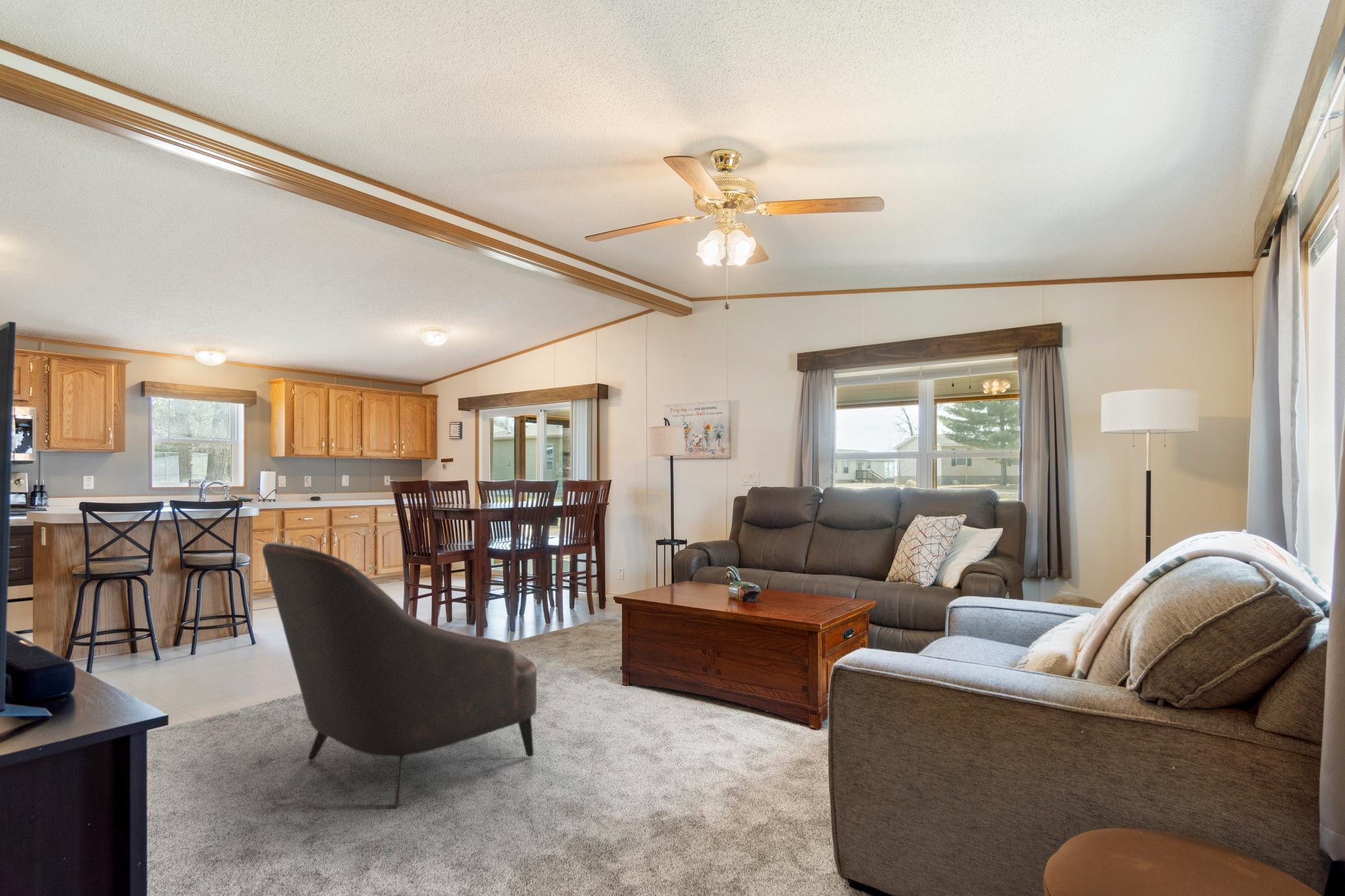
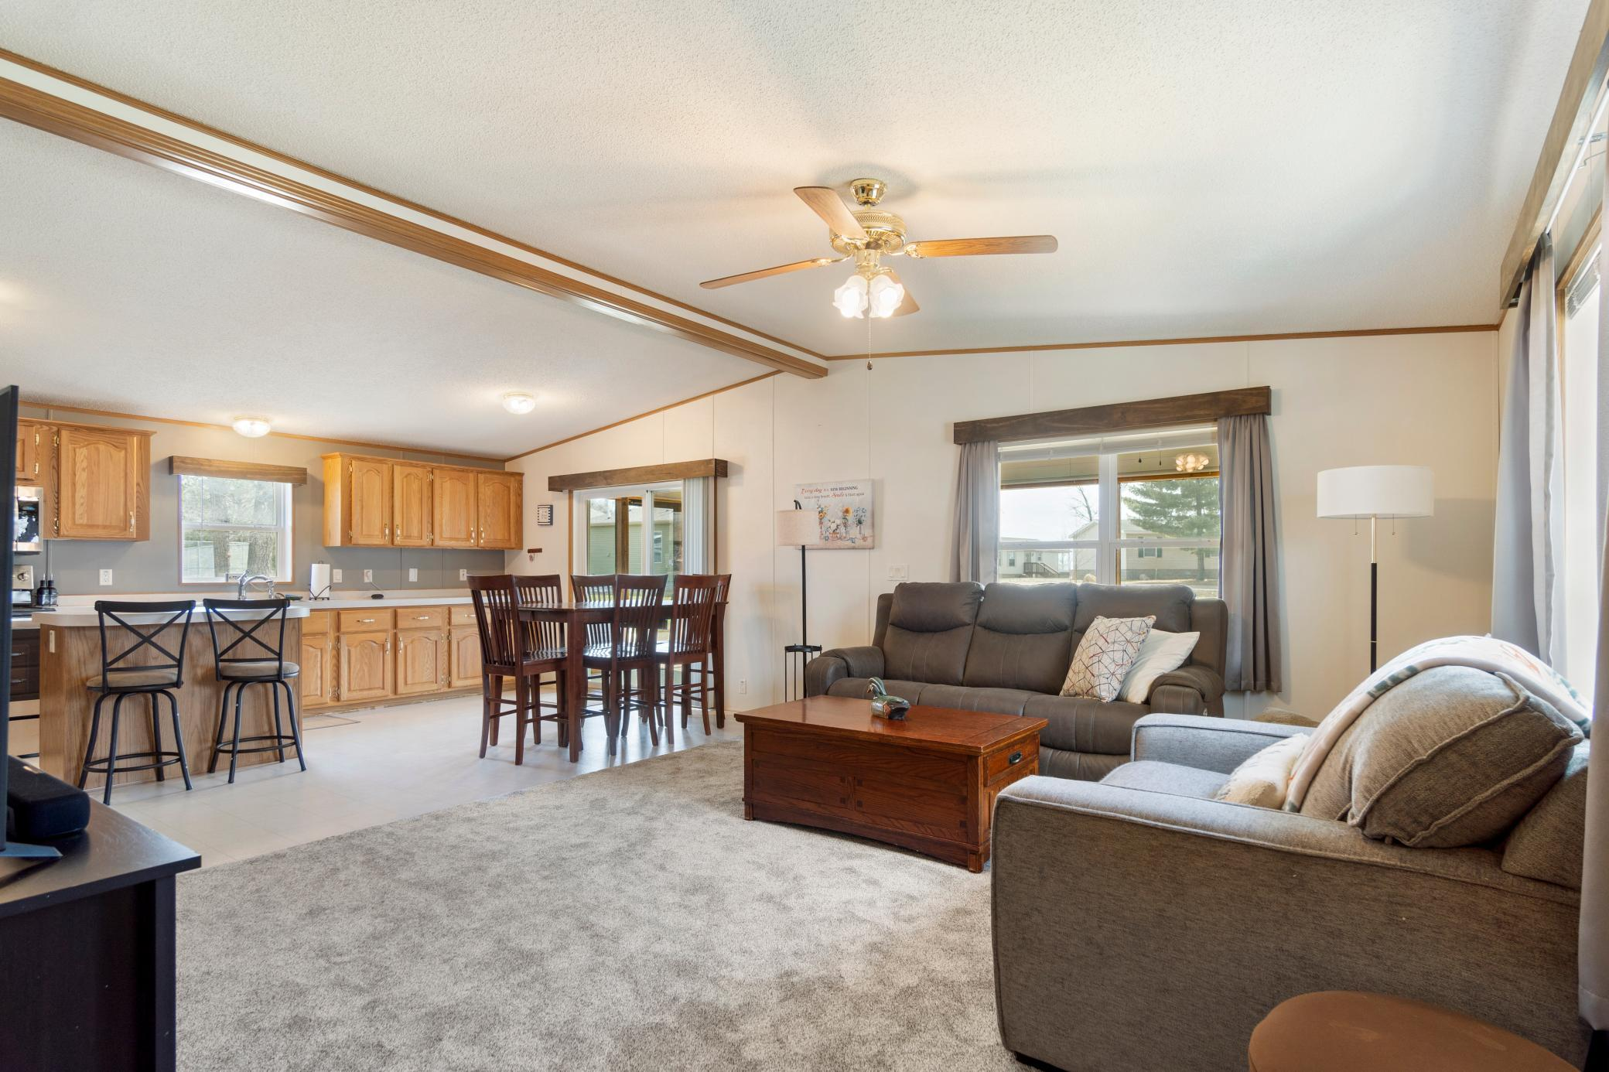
- armchair (400, 648)
